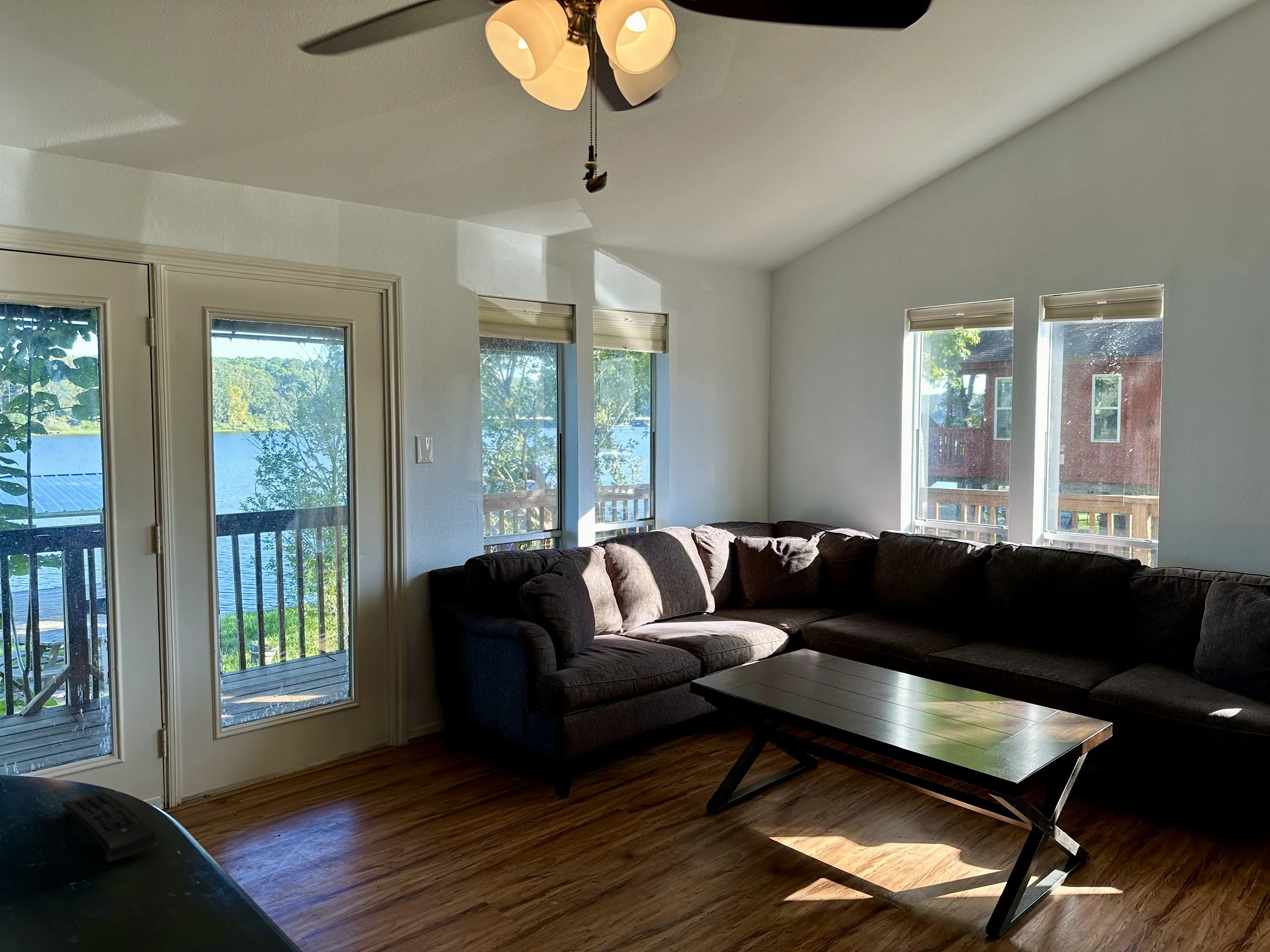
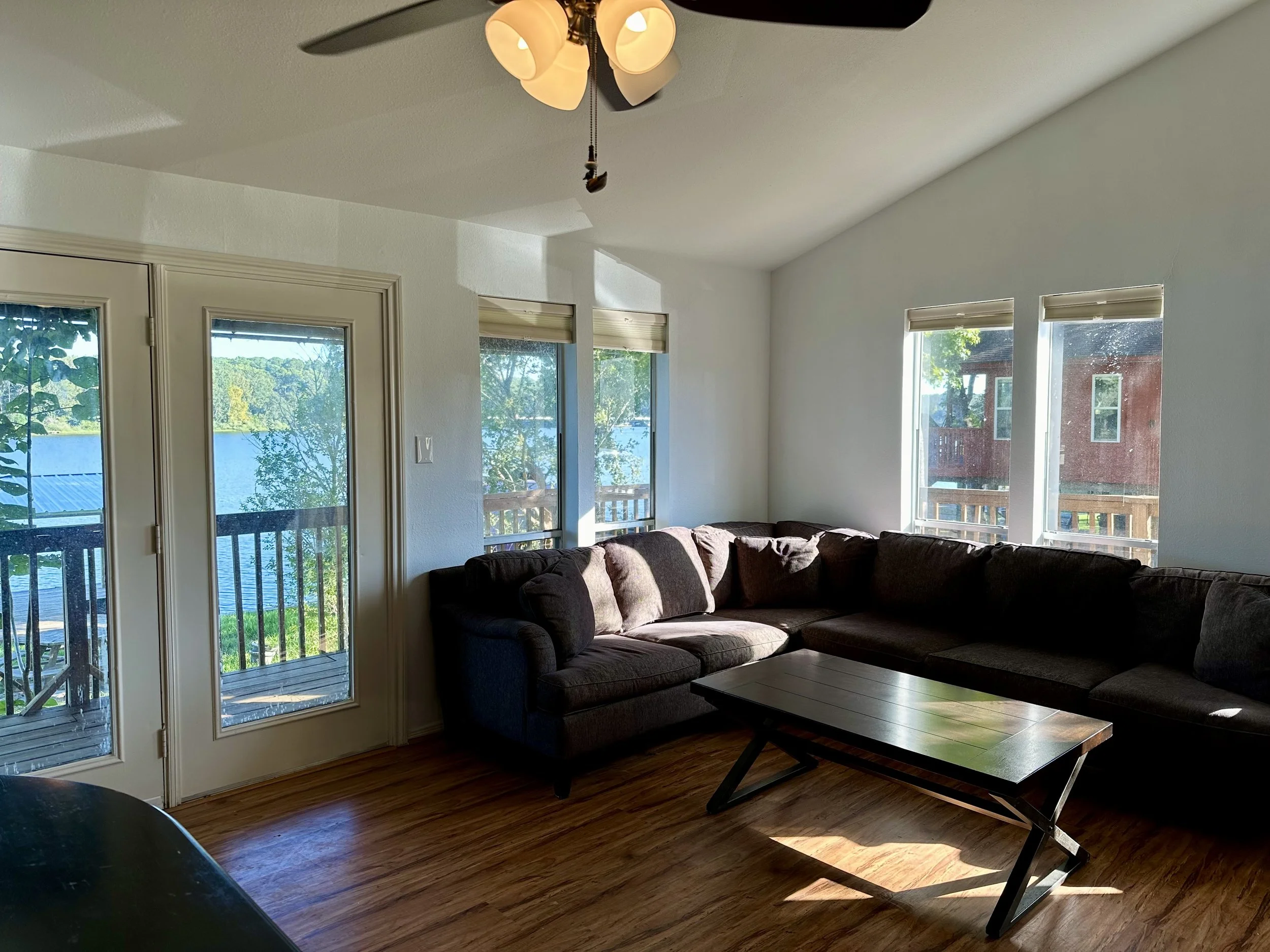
- remote control (104, 820)
